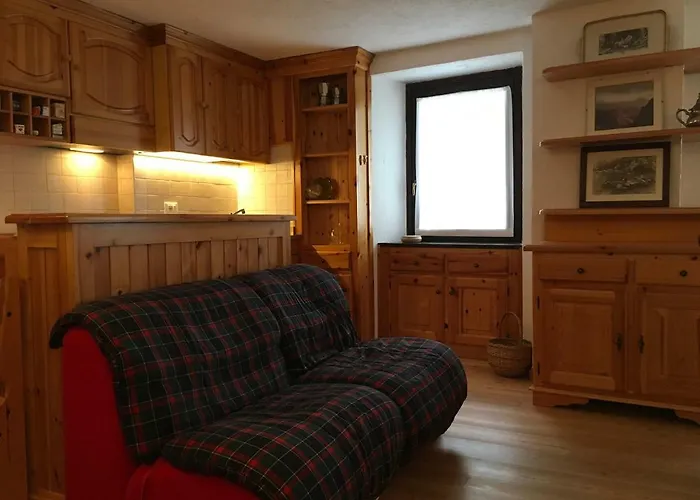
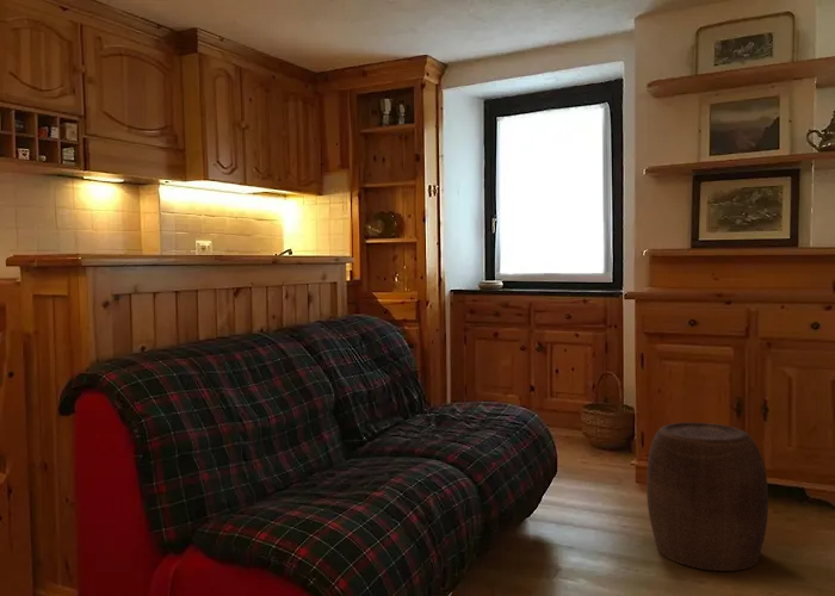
+ stool (705, 491)
